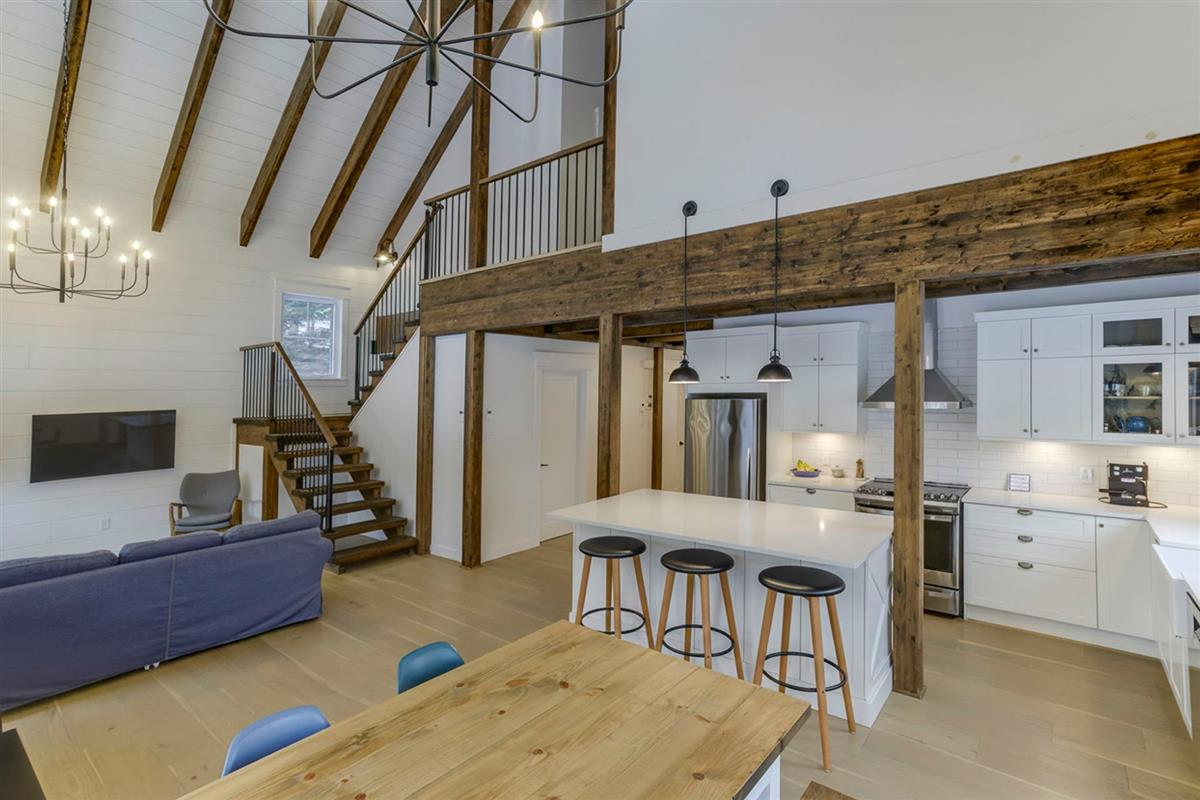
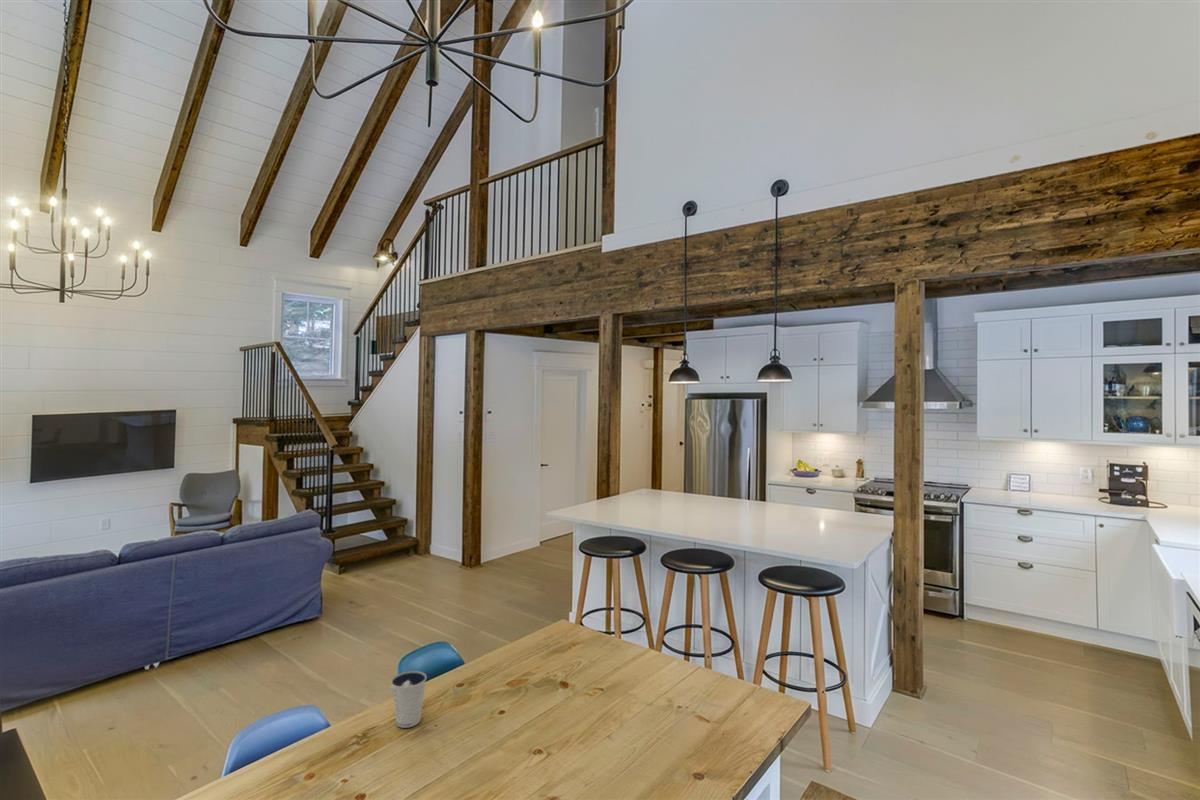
+ dixie cup (408, 700)
